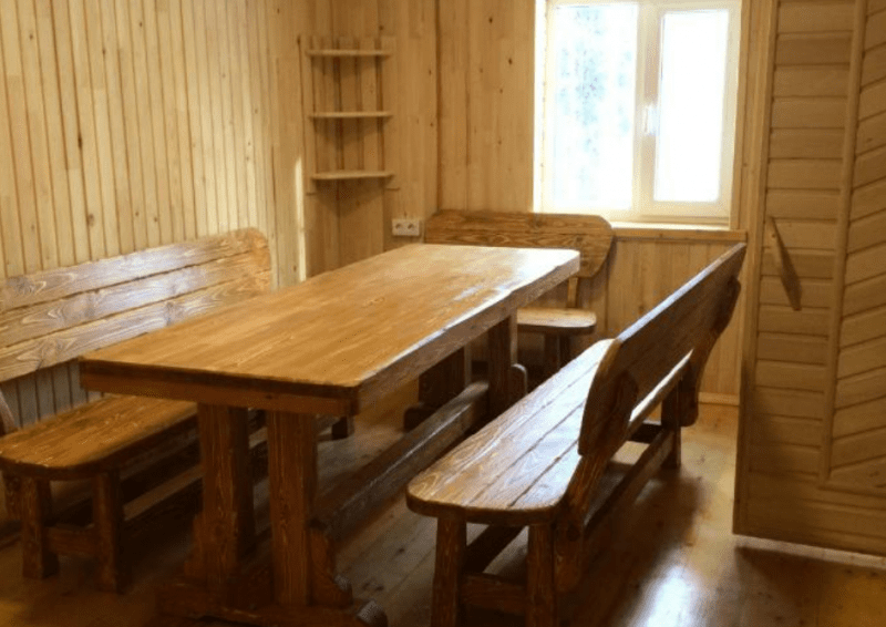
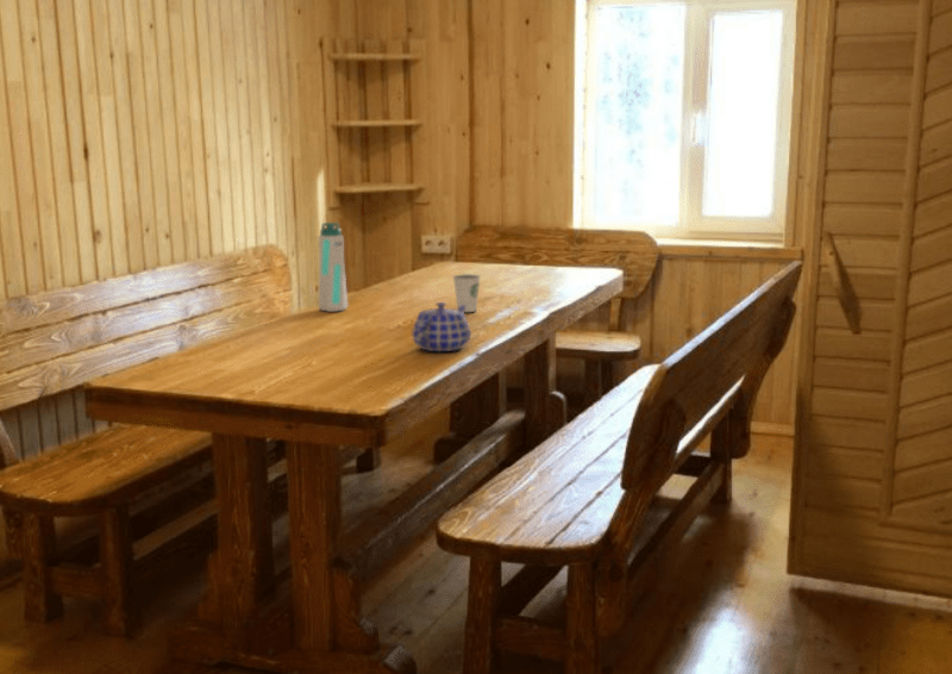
+ water bottle (332, 266)
+ teapot (443, 324)
+ dixie cup (466, 293)
